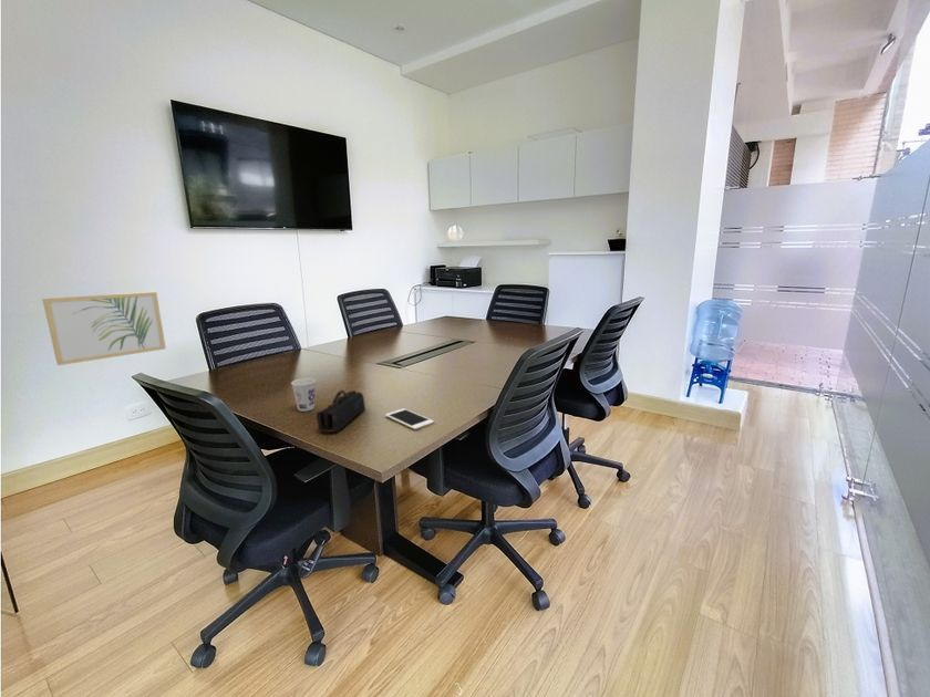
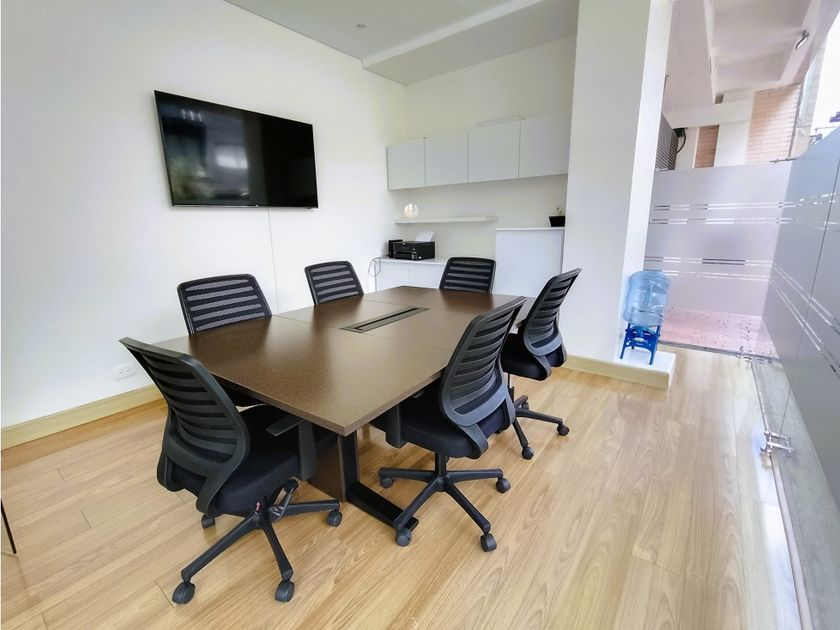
- cup (304, 395)
- pencil case (341, 404)
- cell phone (409, 418)
- wall art (110, 325)
